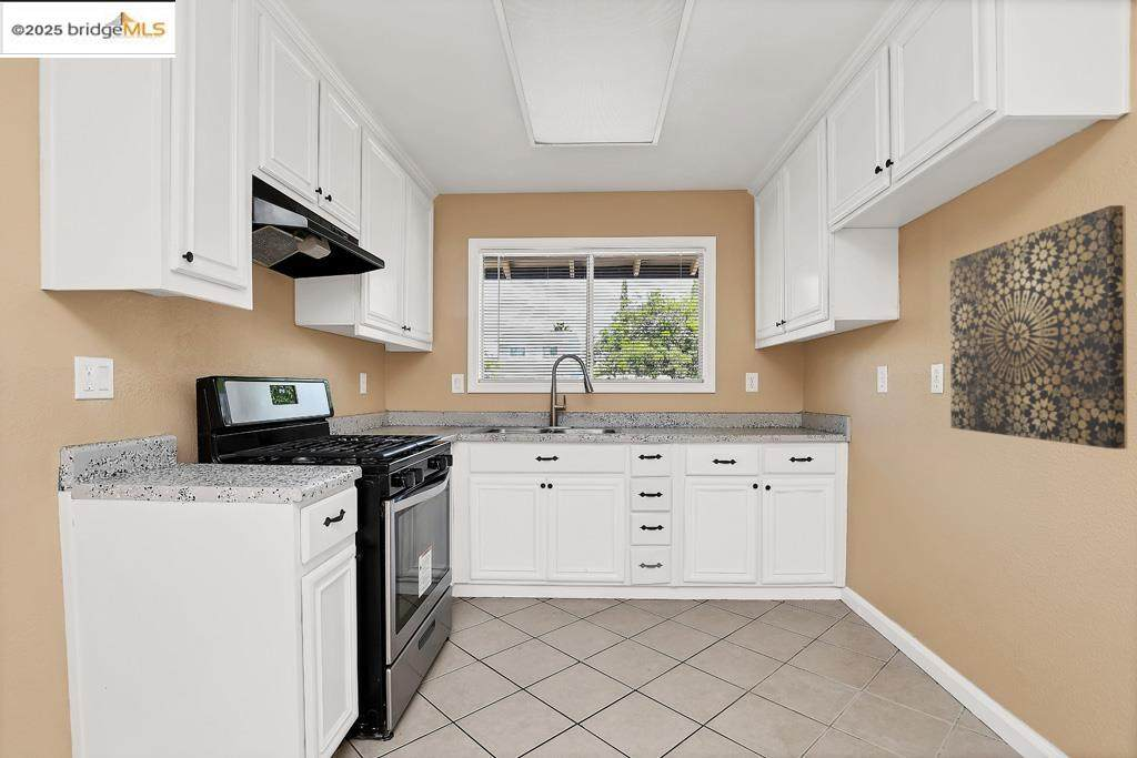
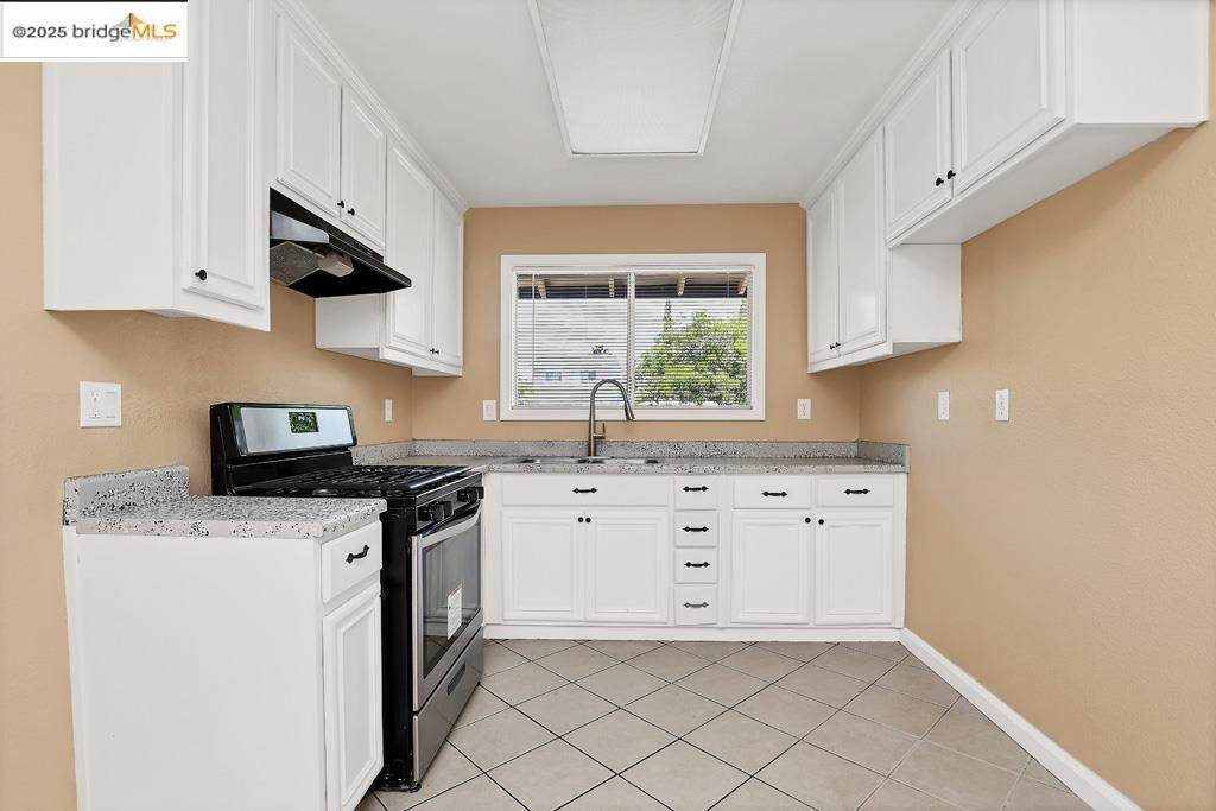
- wall art (1022, 336)
